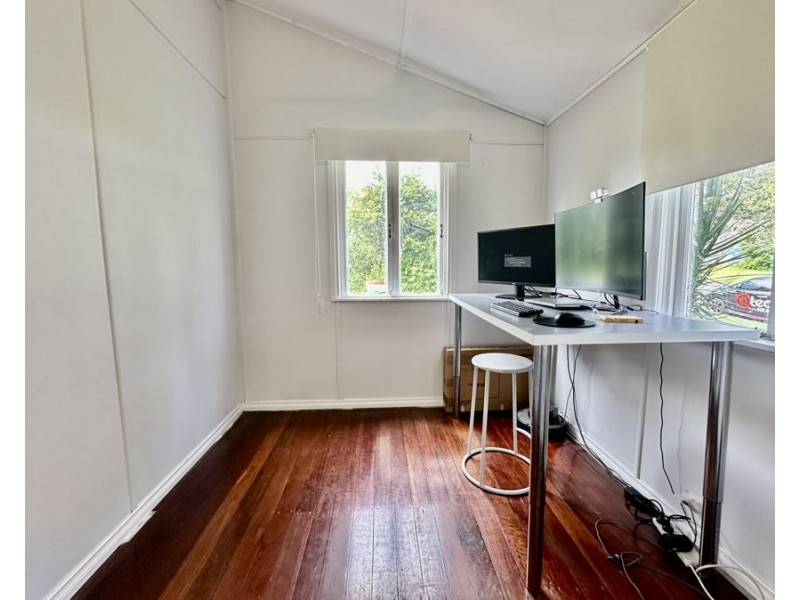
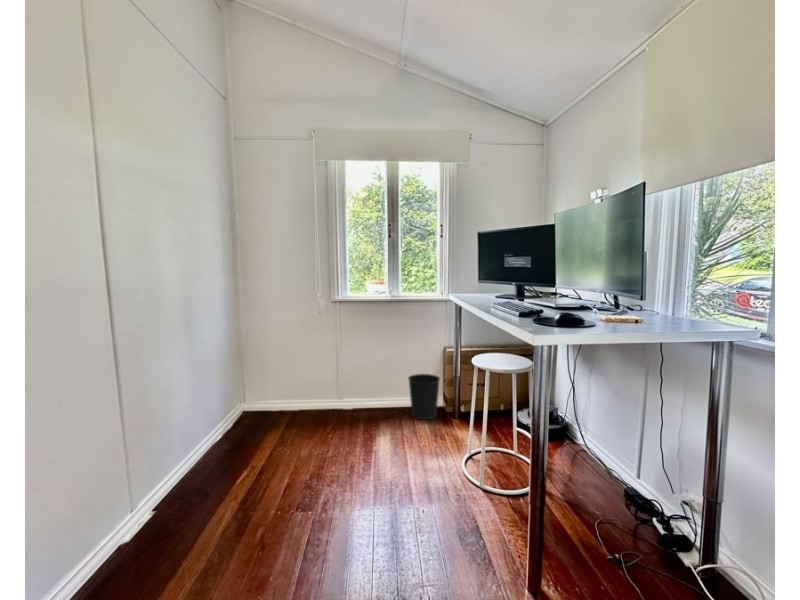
+ wastebasket (424, 396)
